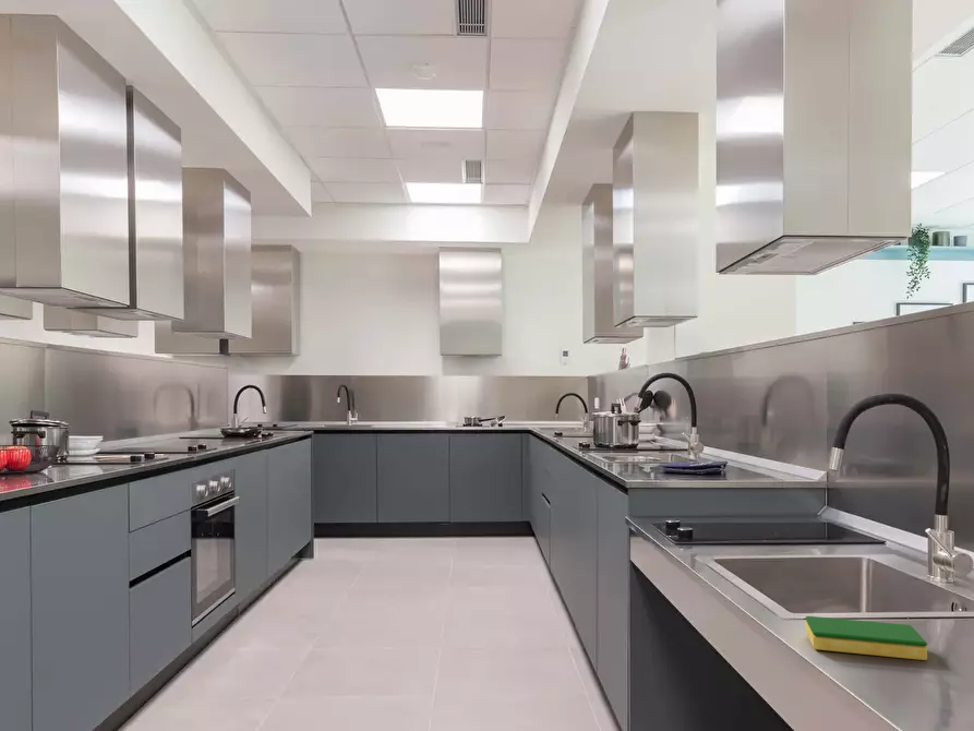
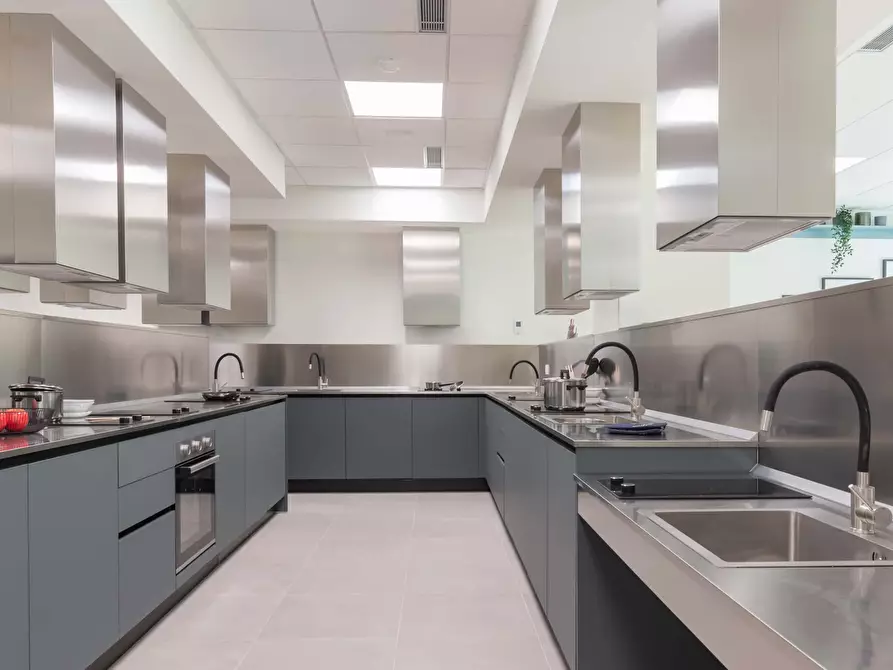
- dish sponge (863, 636)
